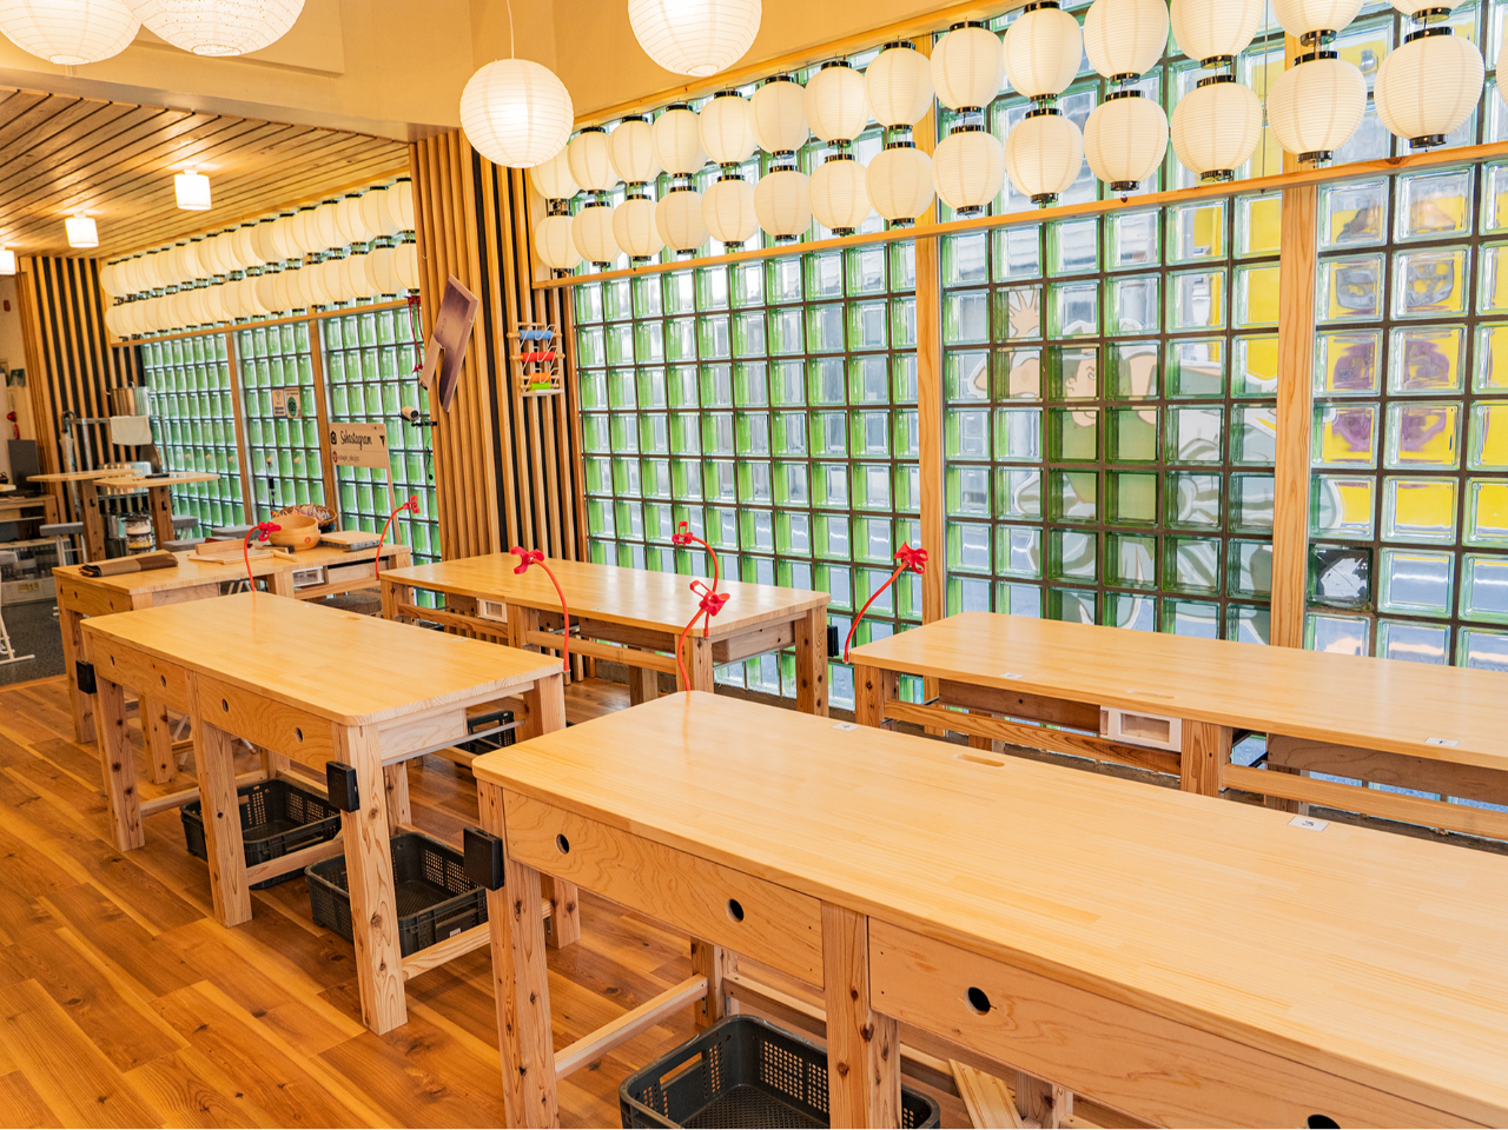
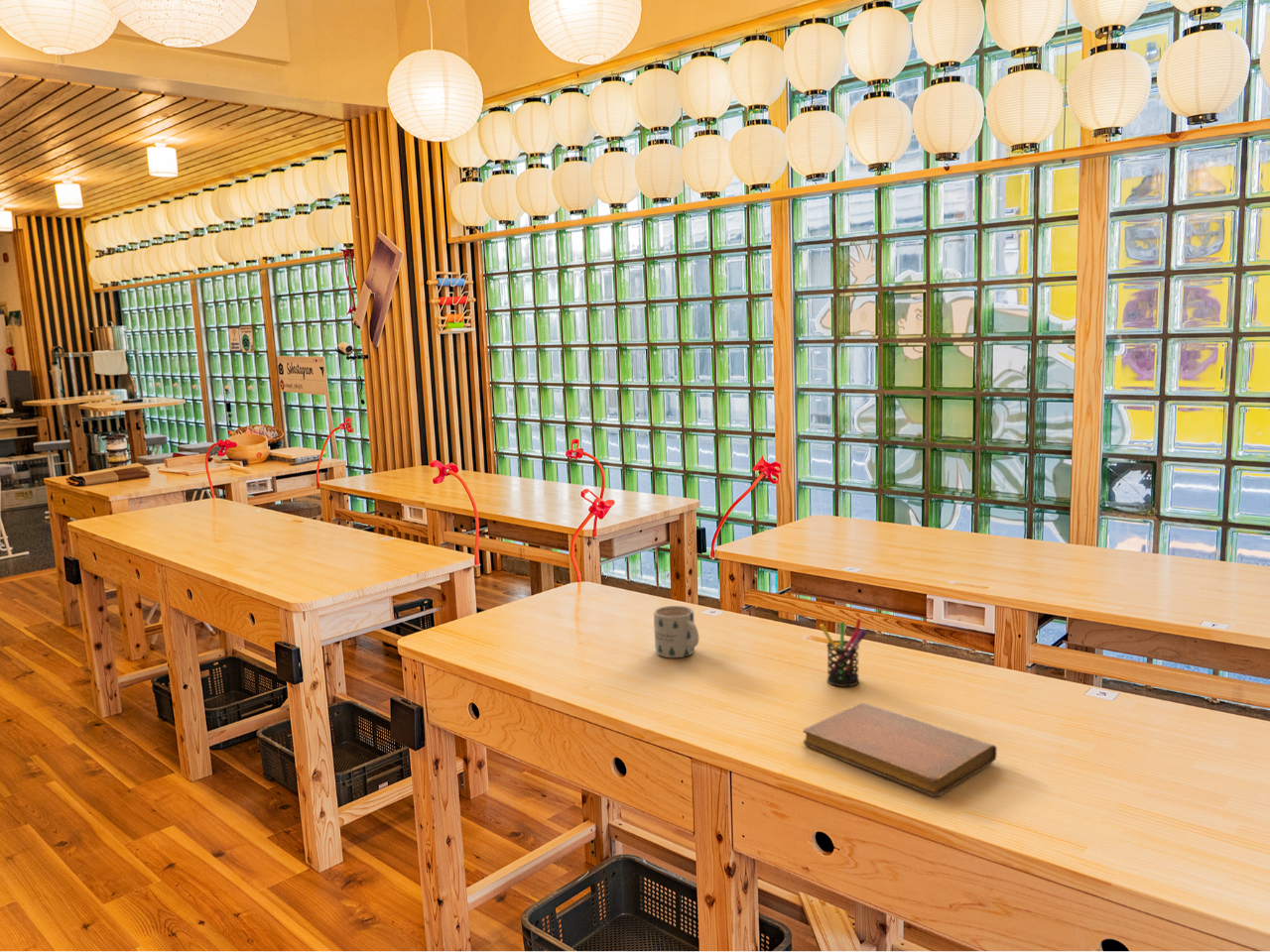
+ notebook (896, 744)
+ mug (679, 633)
+ pen holder (844, 649)
